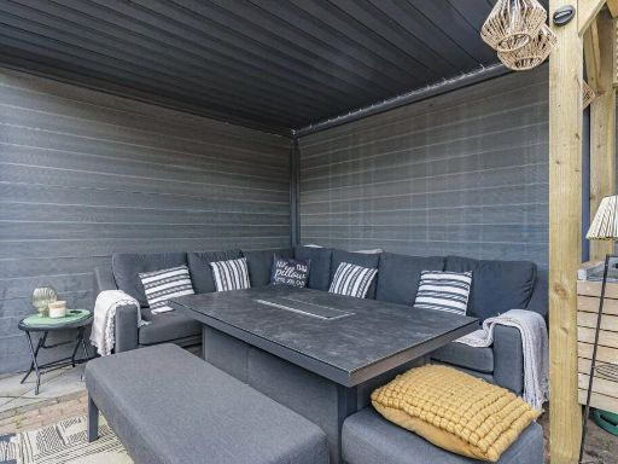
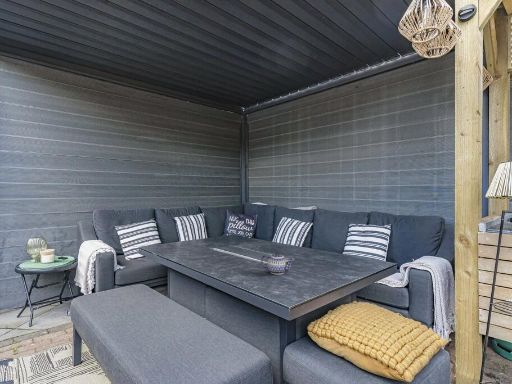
+ teapot (277, 262)
